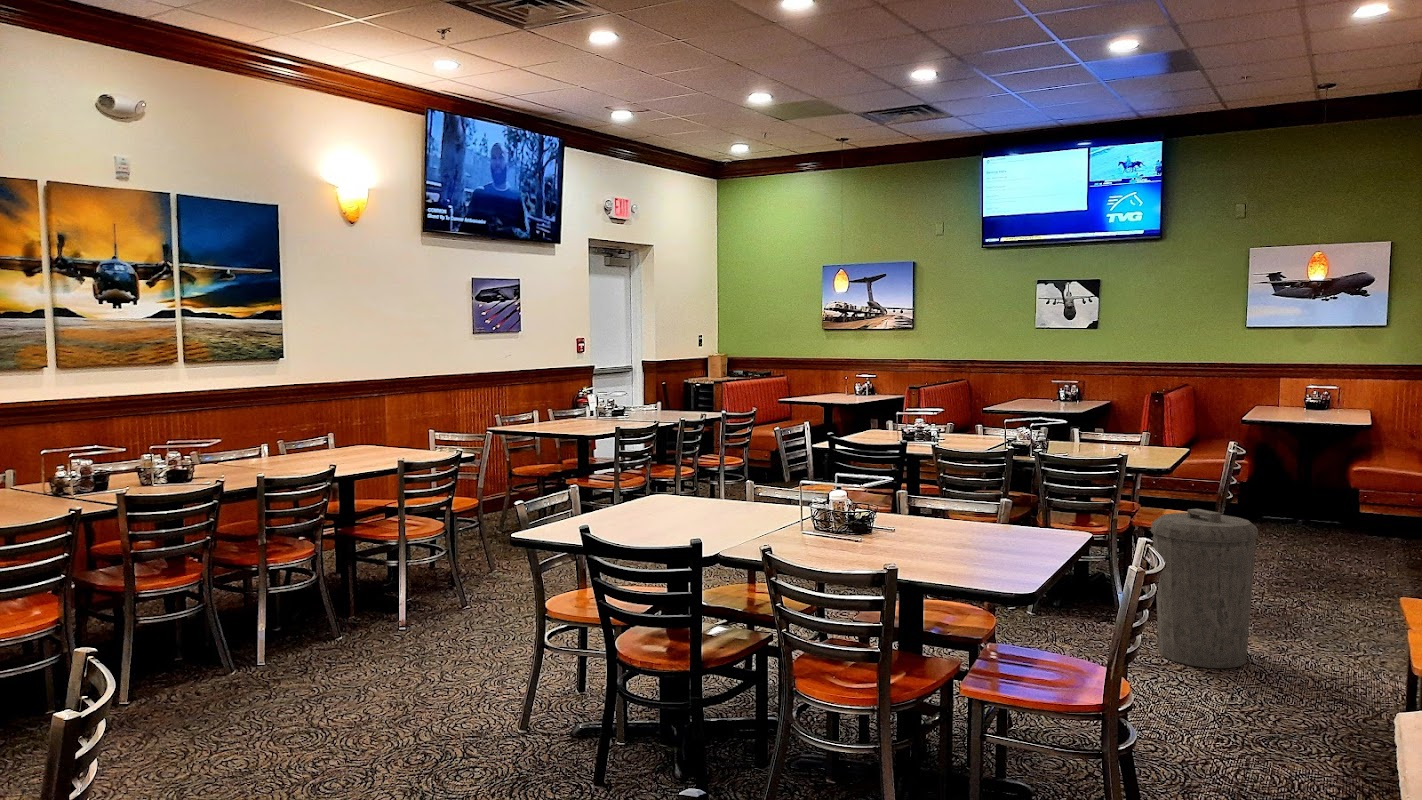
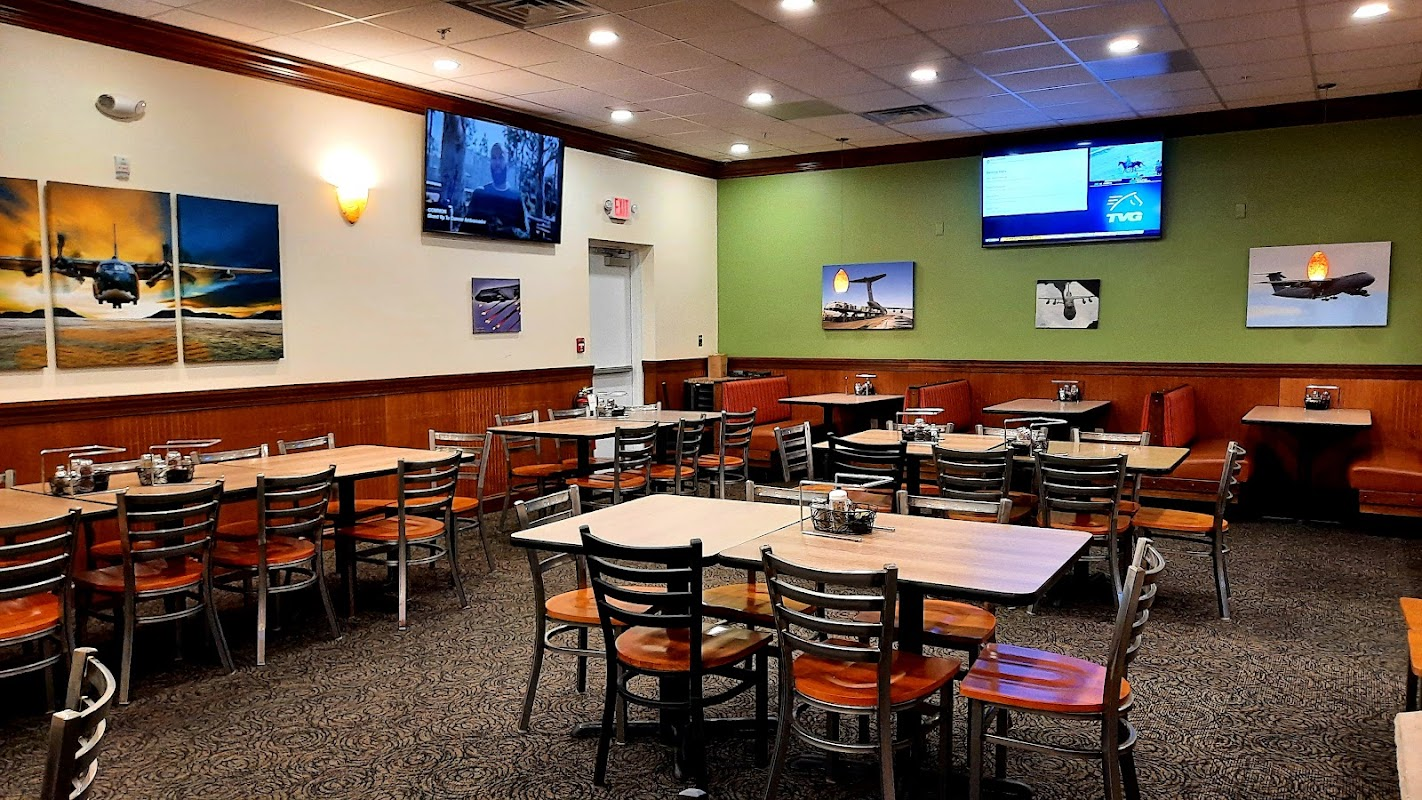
- trash can (1202, 583)
